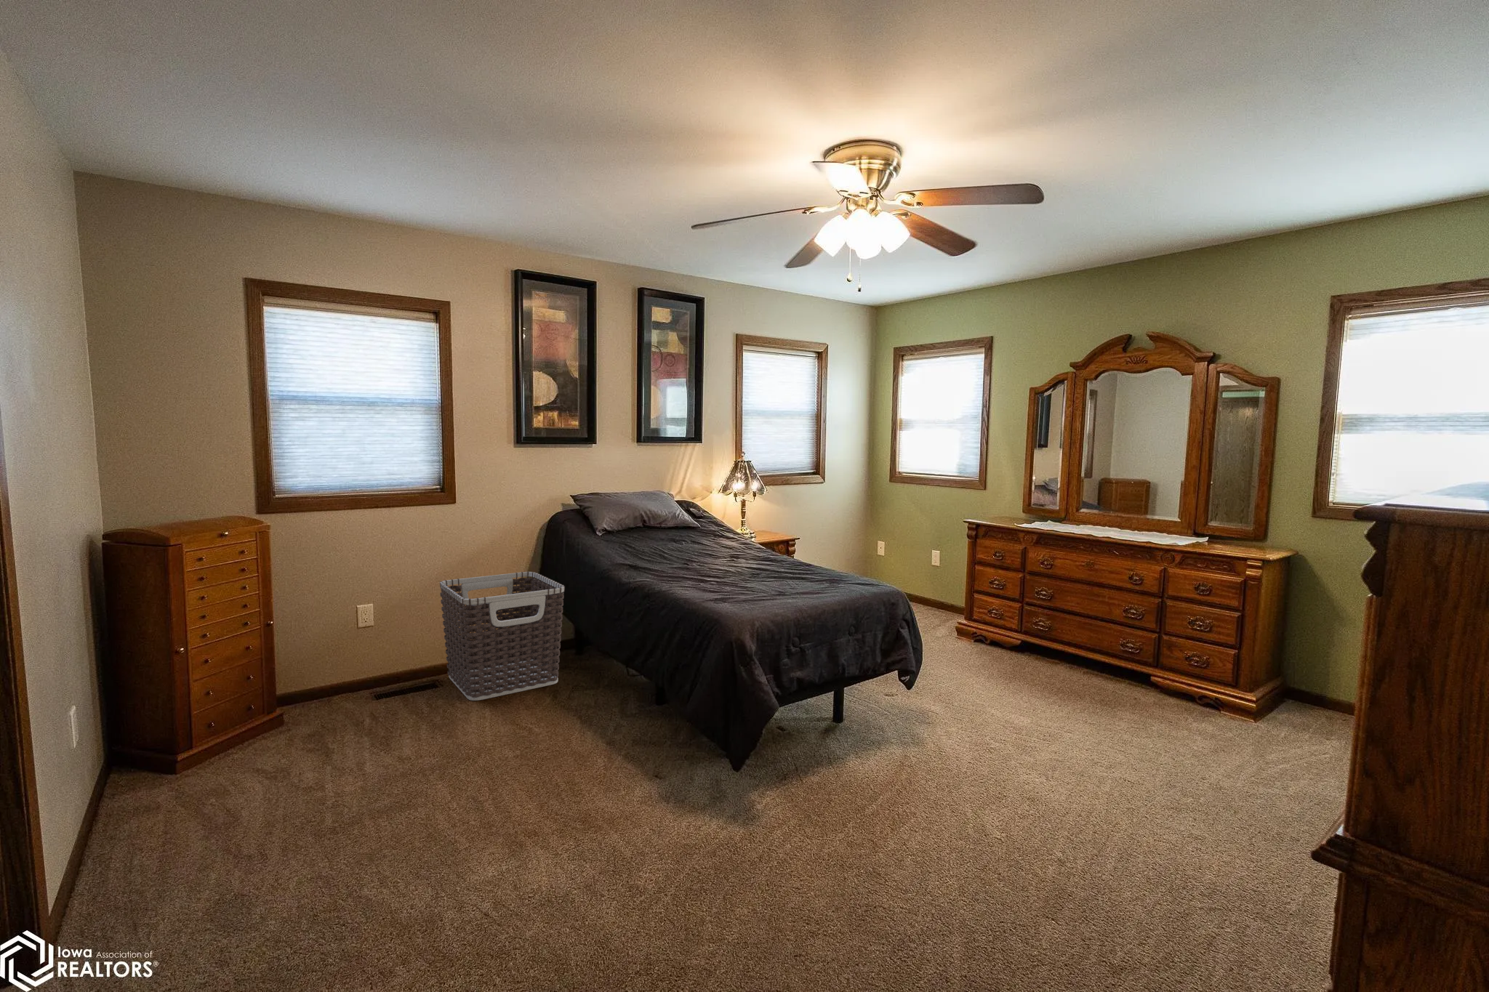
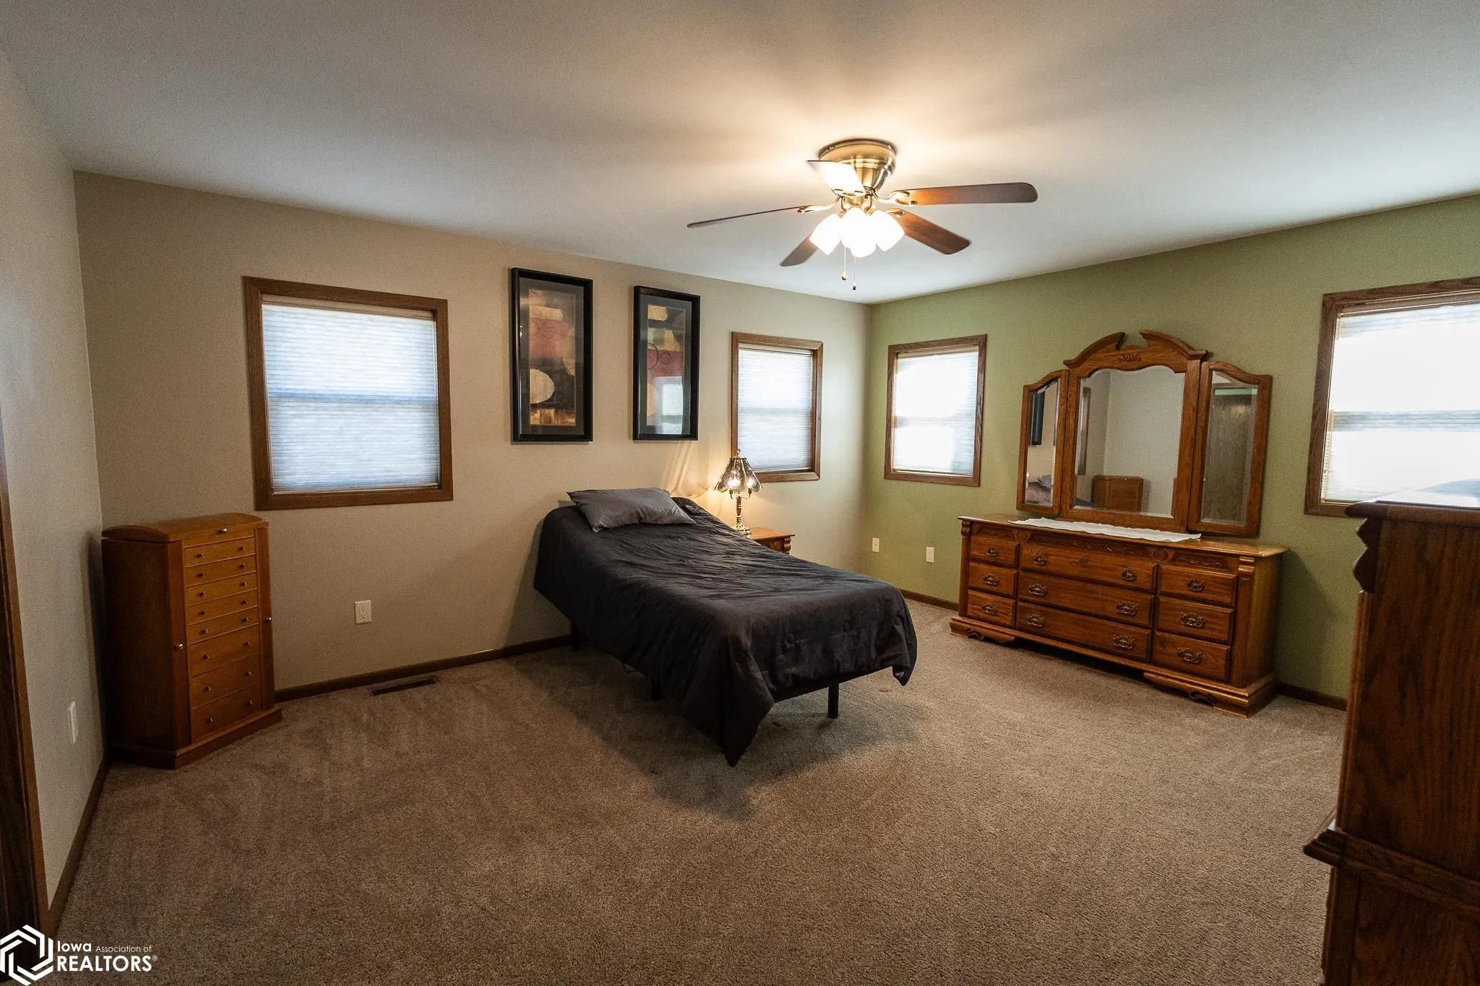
- clothes hamper (503, 631)
